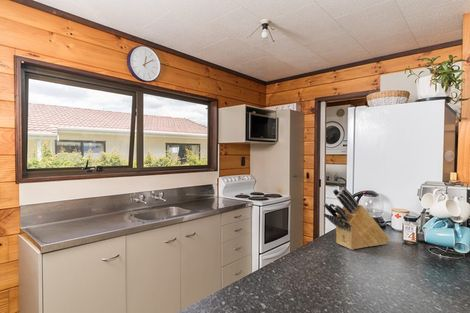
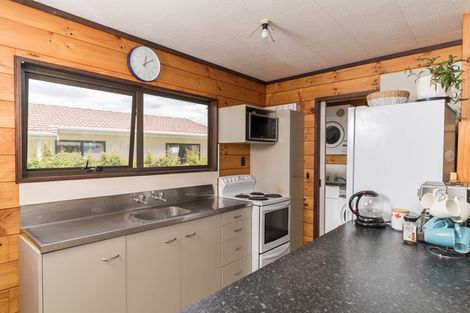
- knife block (355, 215)
